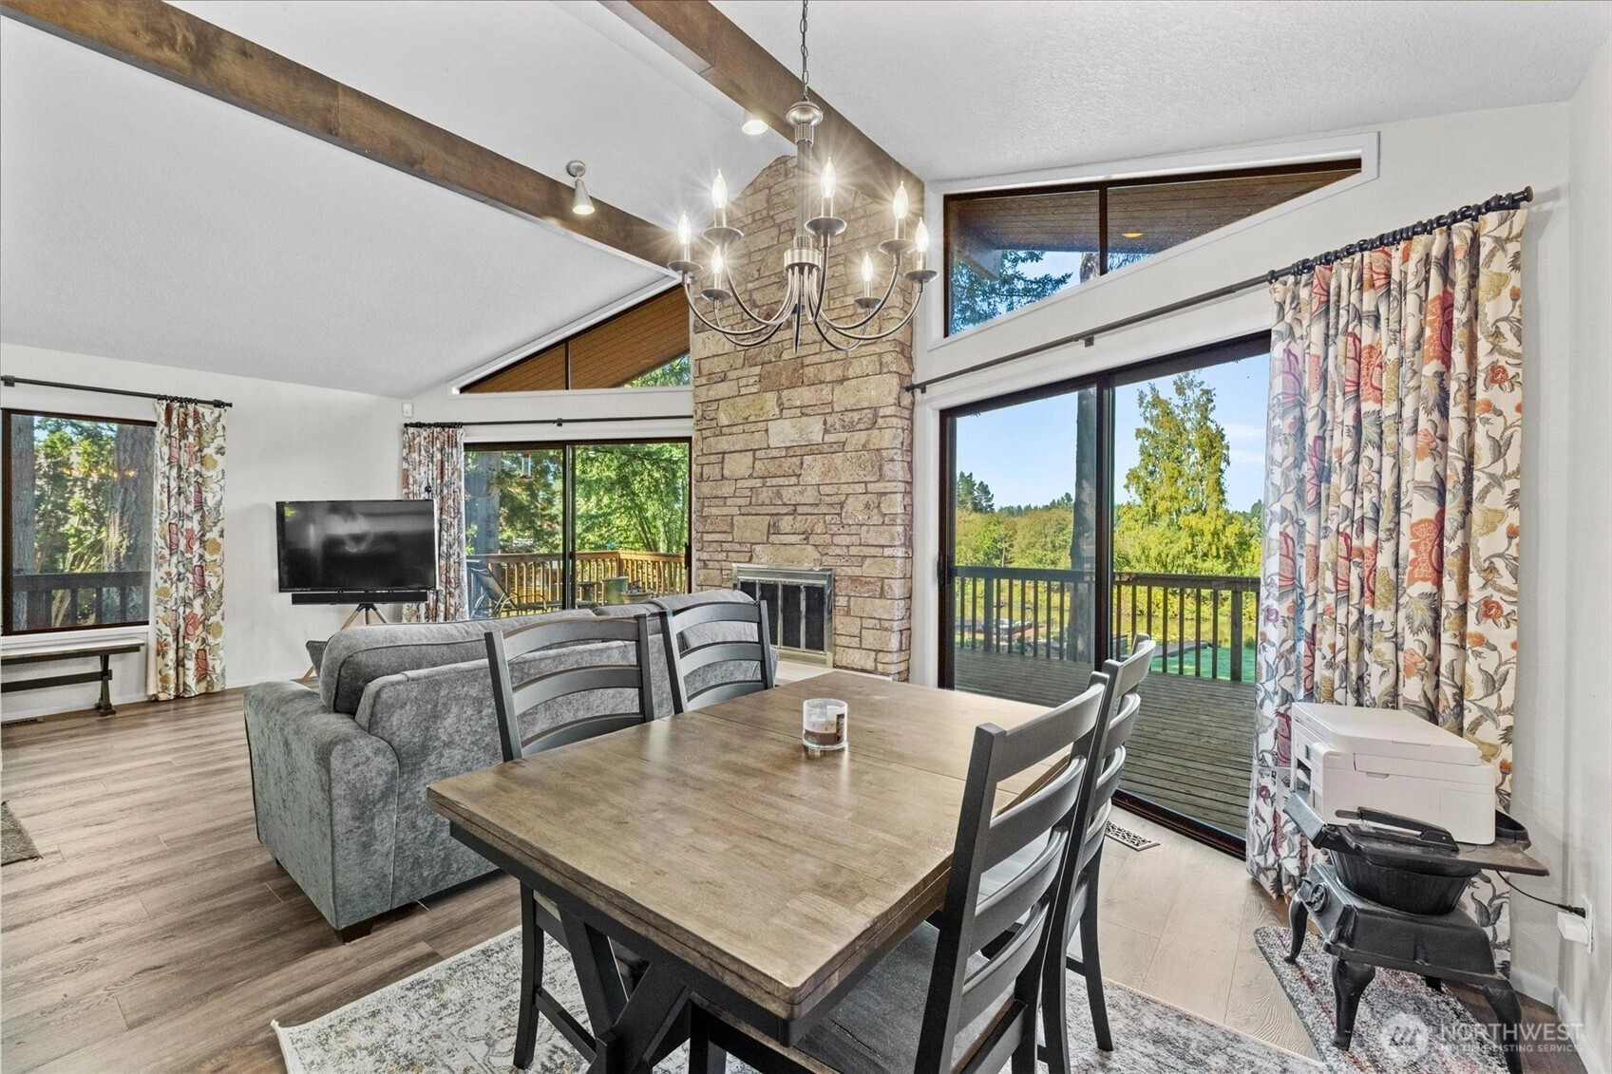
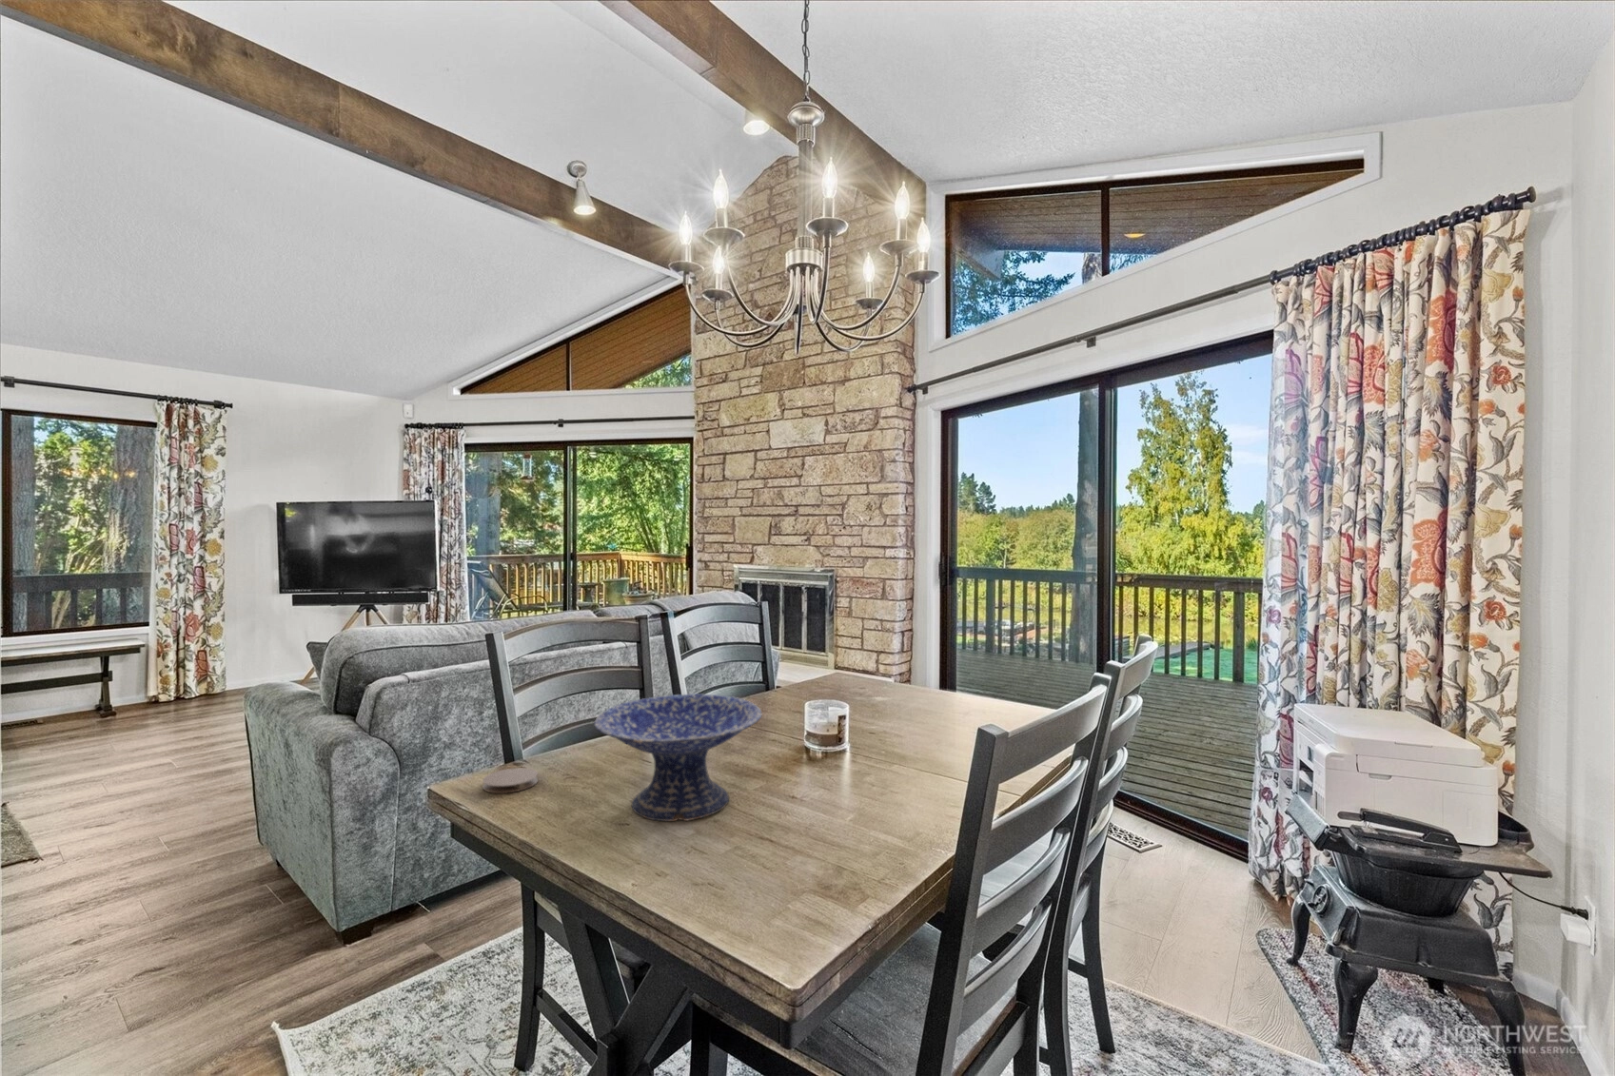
+ coaster (510, 779)
+ decorative bowl (680, 758)
